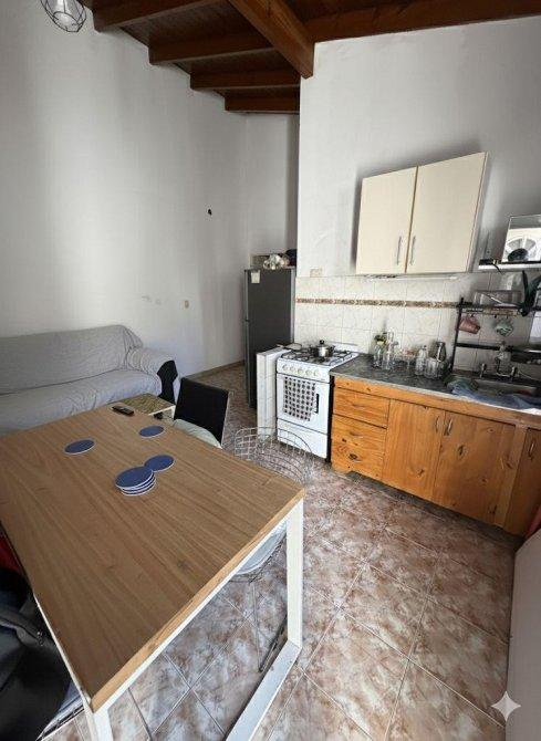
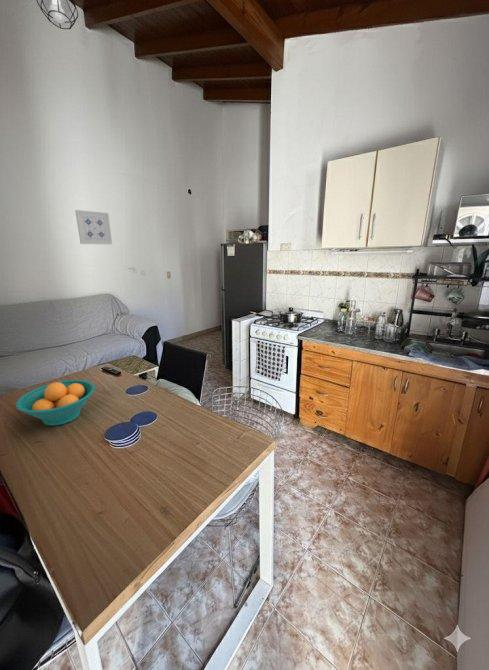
+ wall art (94, 228)
+ fruit bowl (58, 400)
